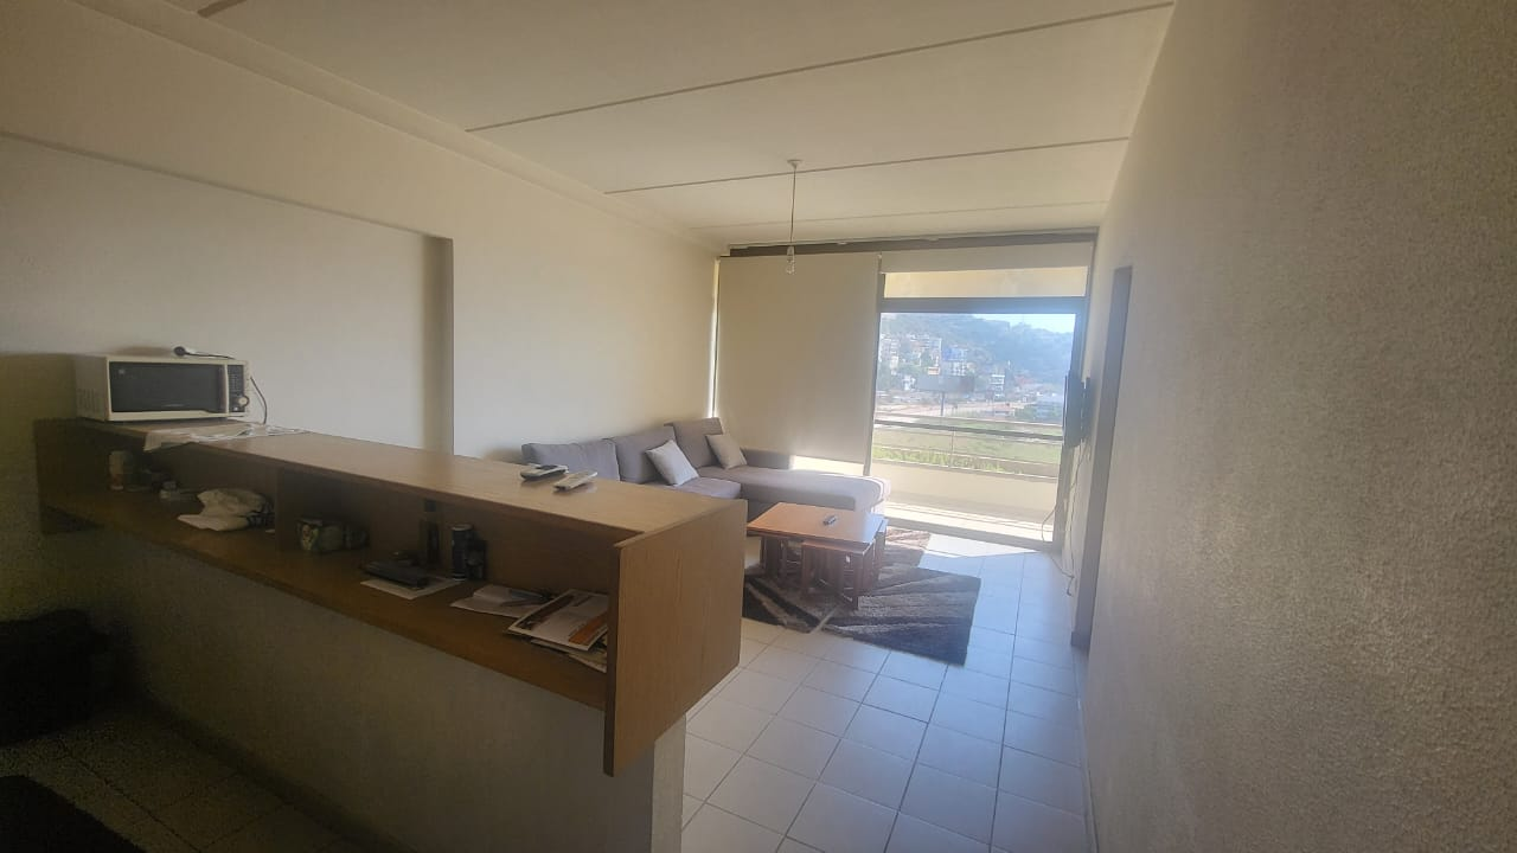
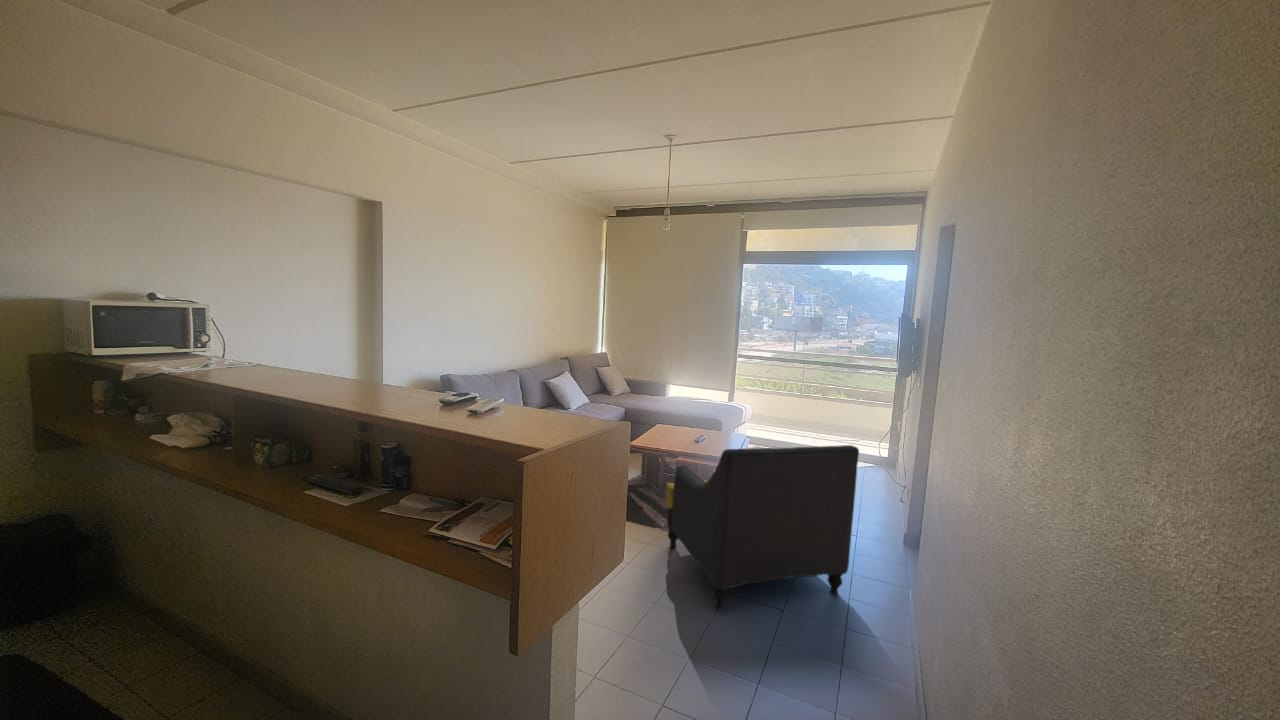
+ armchair (751, 499)
